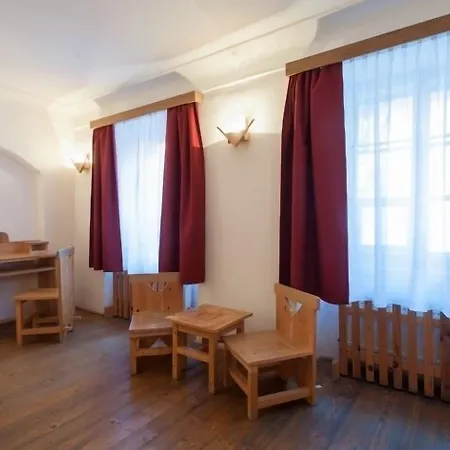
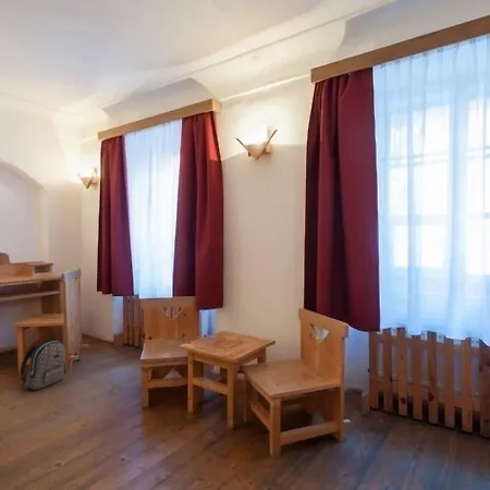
+ backpack (45, 360)
